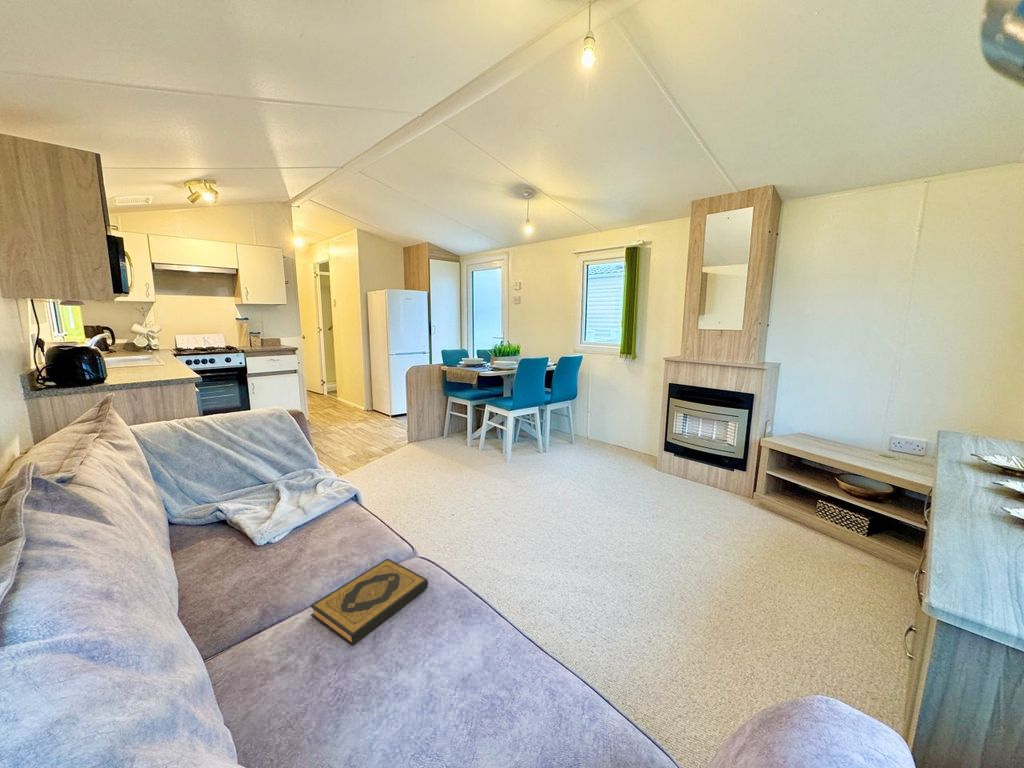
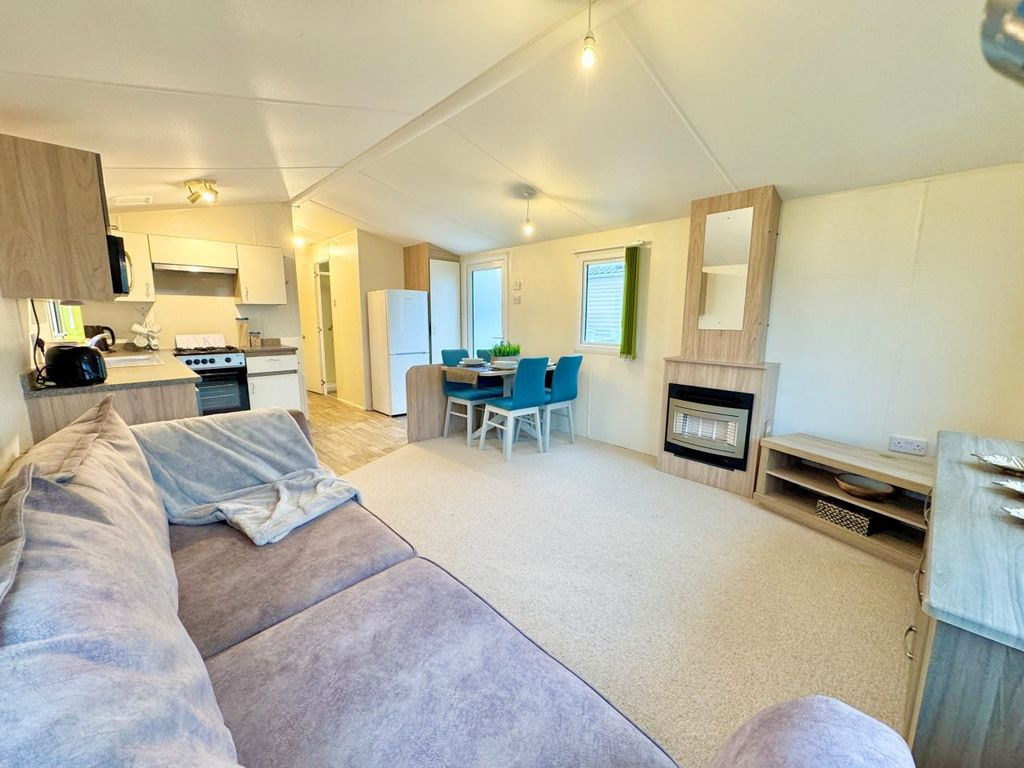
- hardback book (372, 596)
